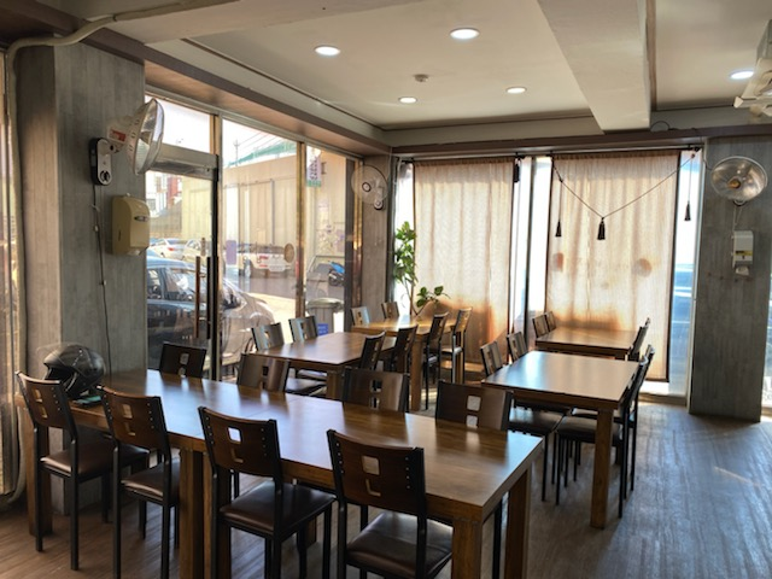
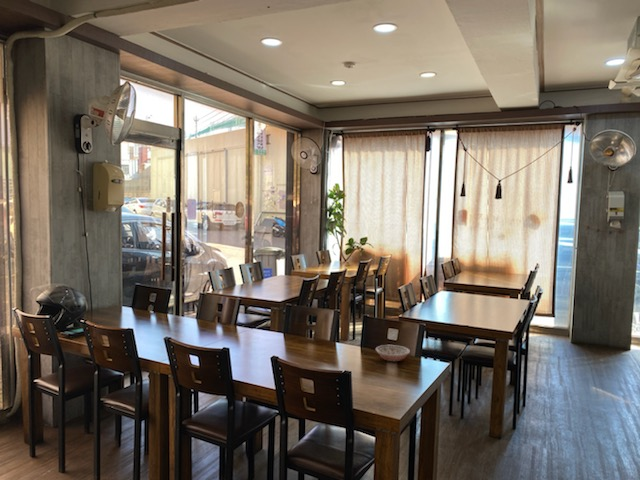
+ bowl (392, 354)
